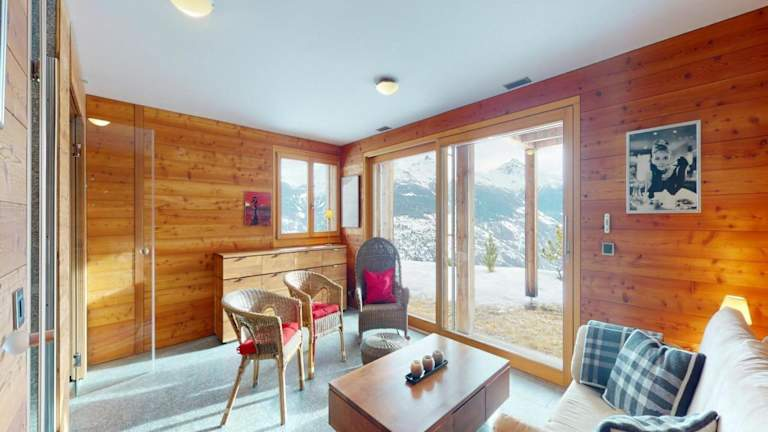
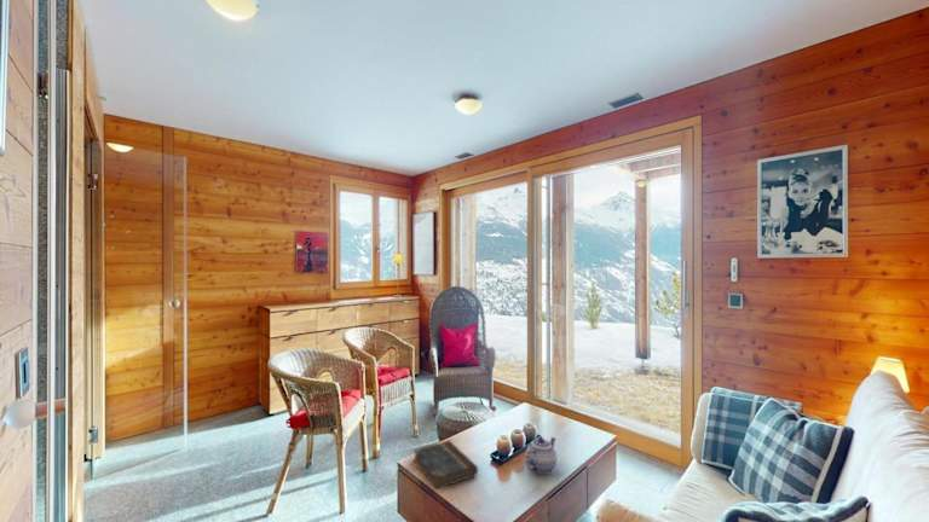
+ teapot (541, 453)
+ book (444, 462)
